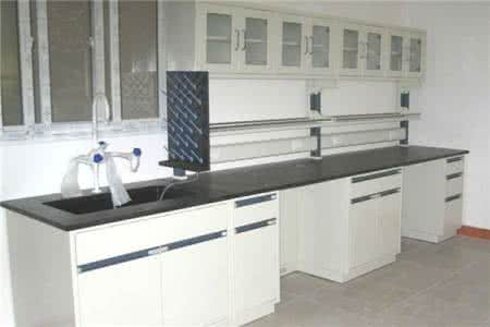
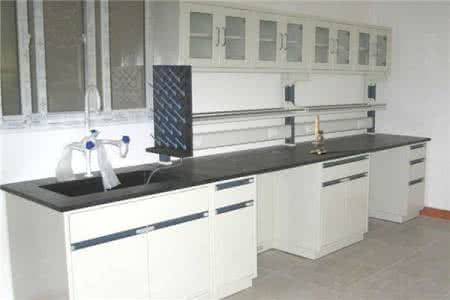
+ microscope (319, 134)
